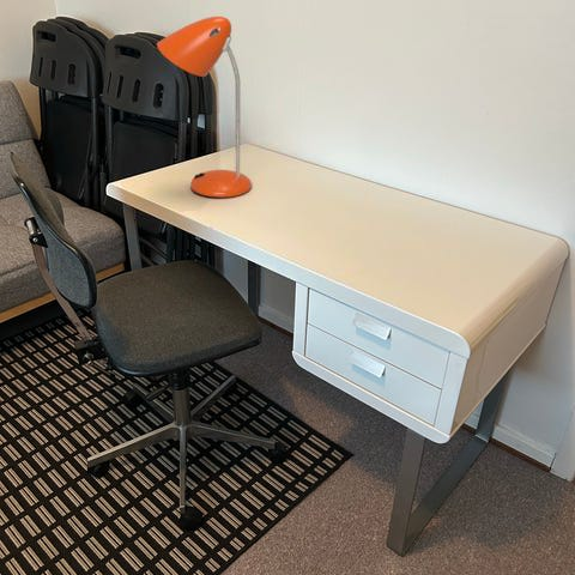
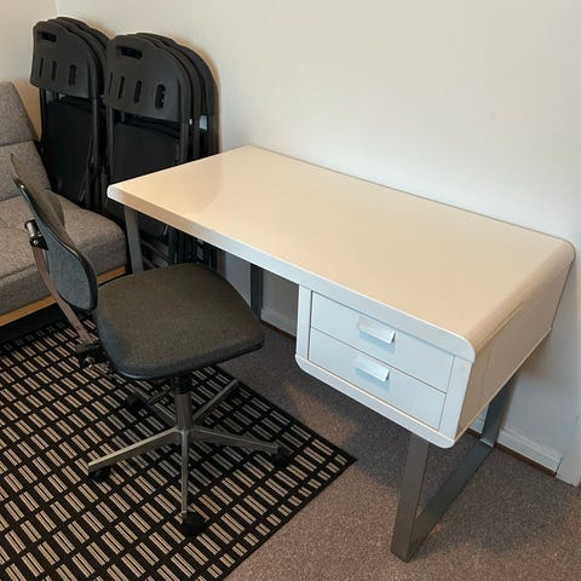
- desk lamp (236, 107)
